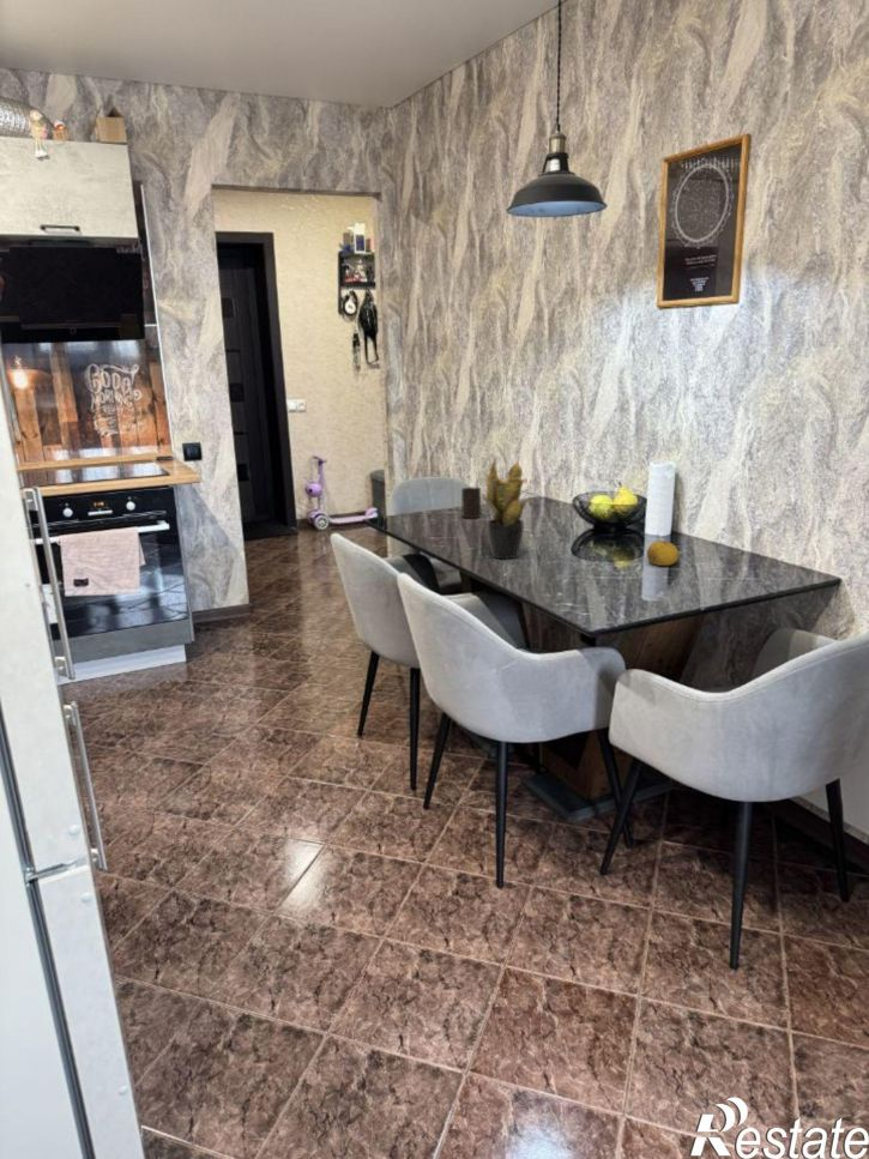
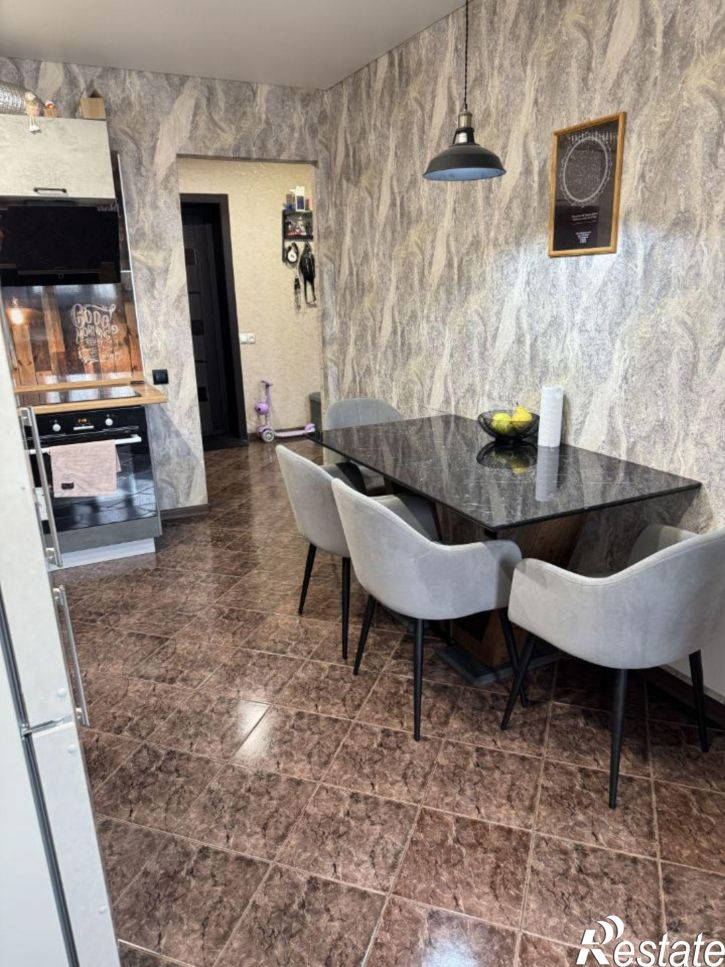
- cup (471, 502)
- potted plant (507, 506)
- fruit (662, 553)
